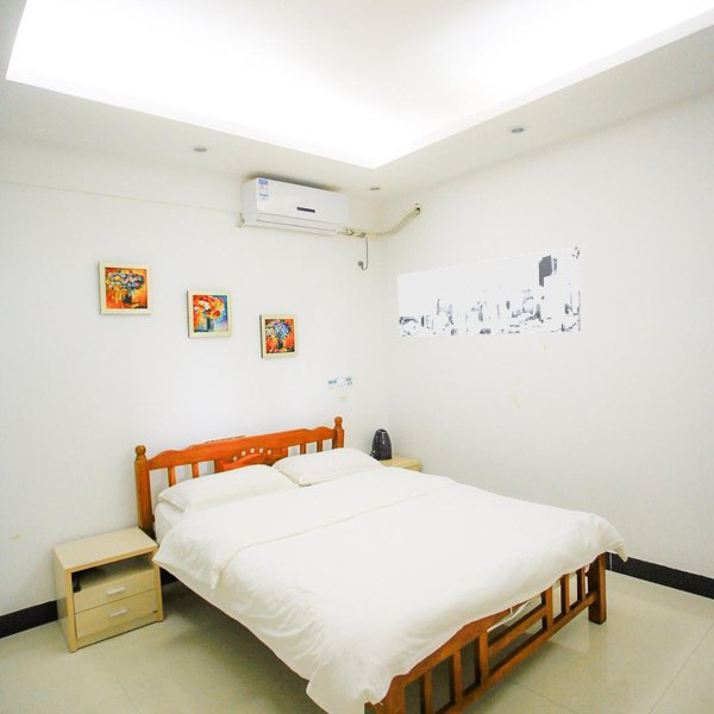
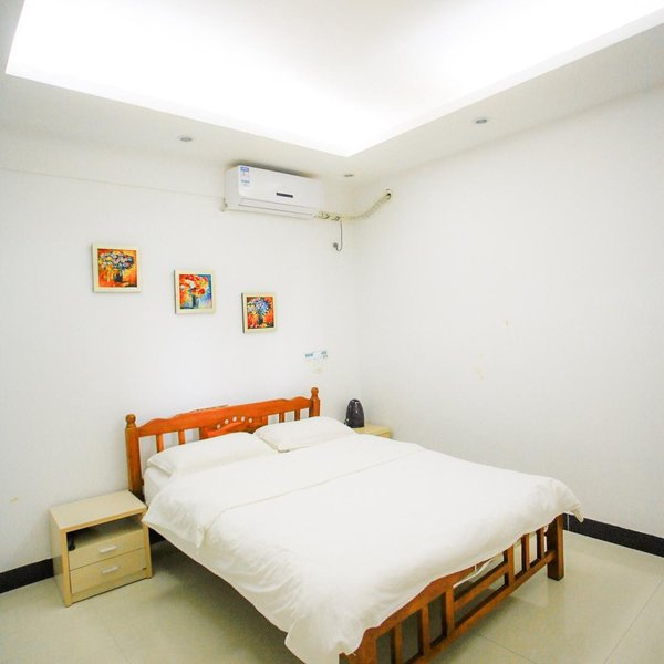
- wall art (475, 299)
